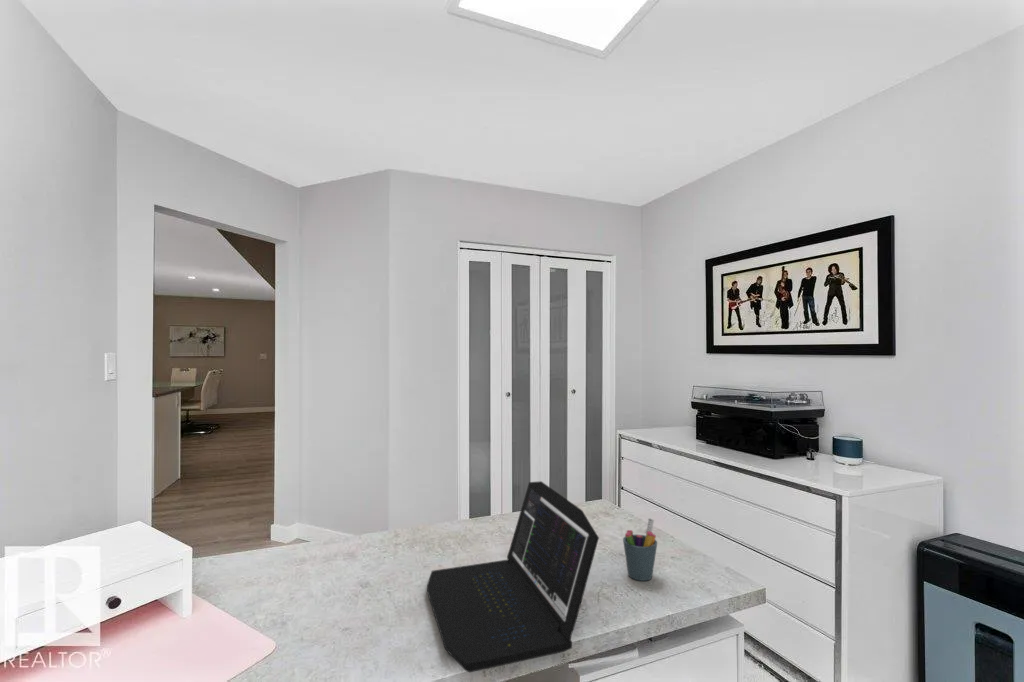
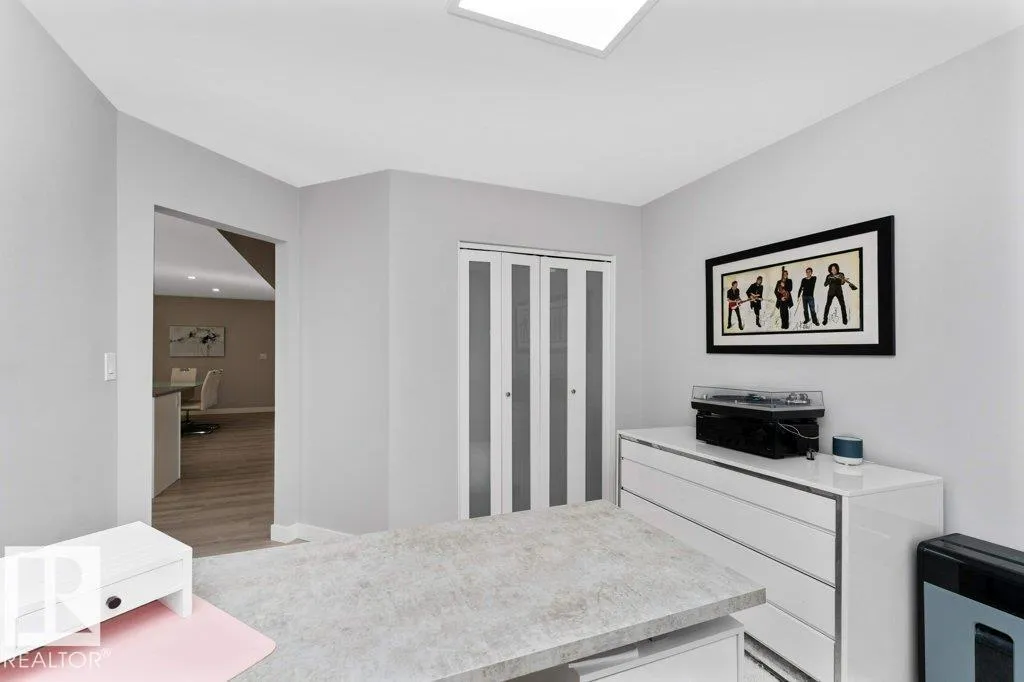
- laptop (501, 560)
- pen holder (640, 548)
